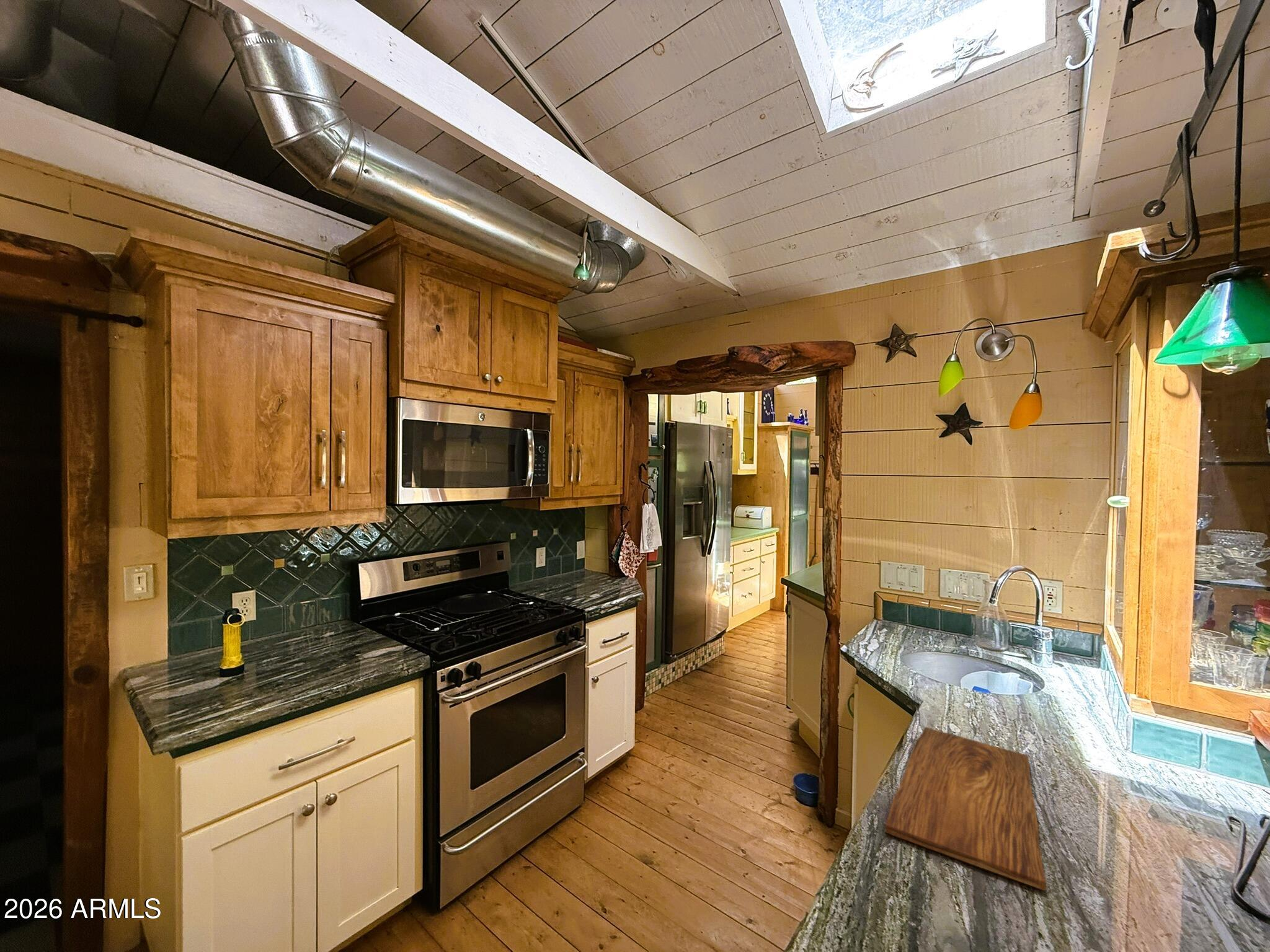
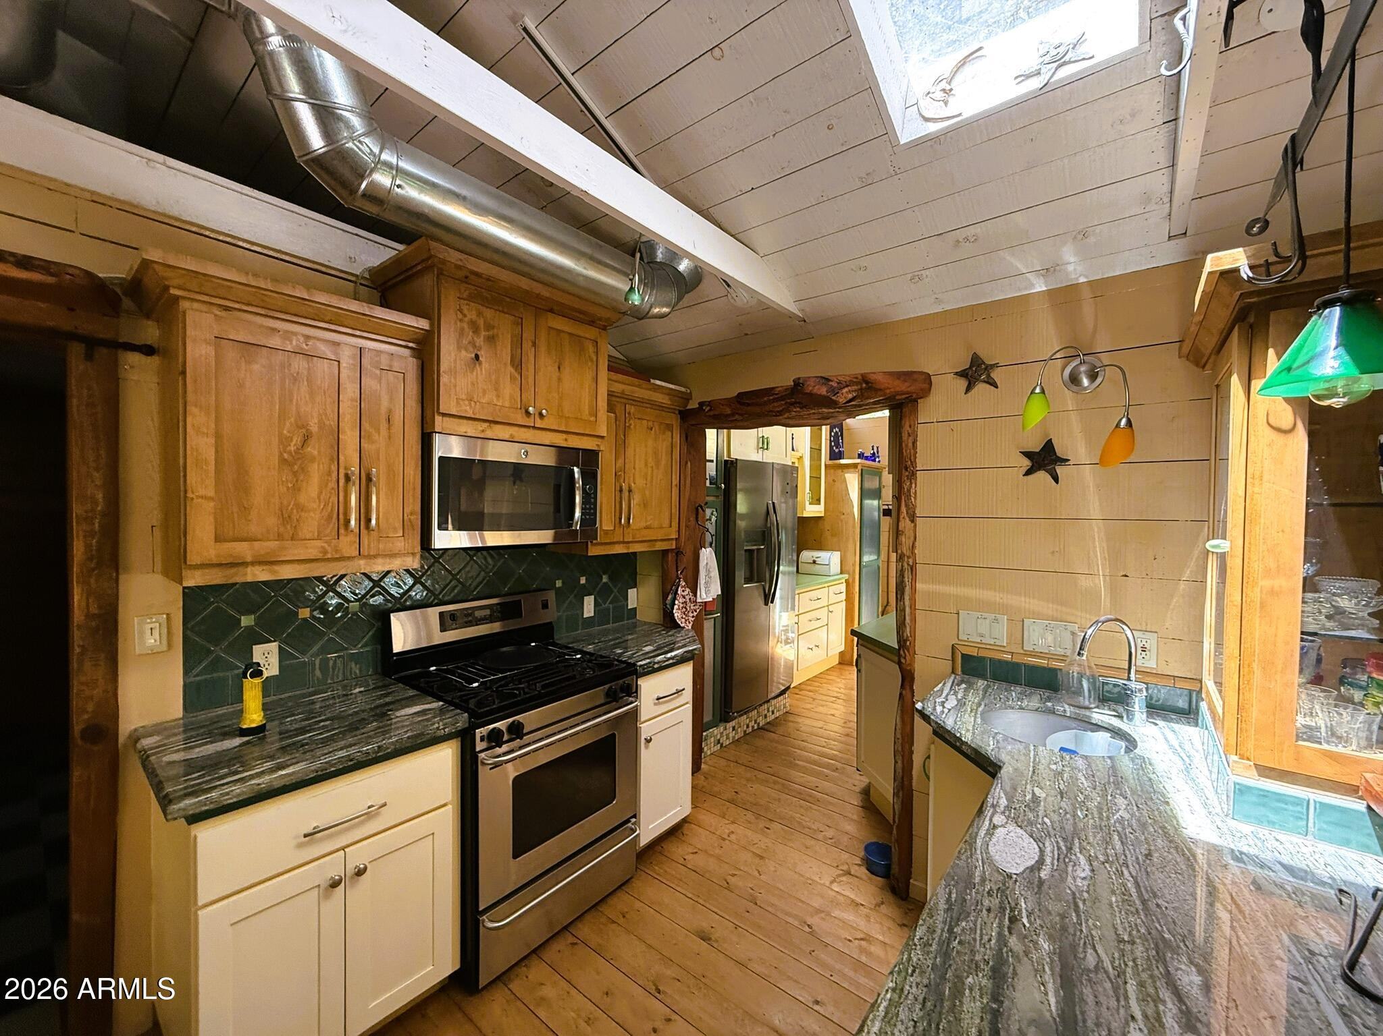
- cutting board (966, 789)
